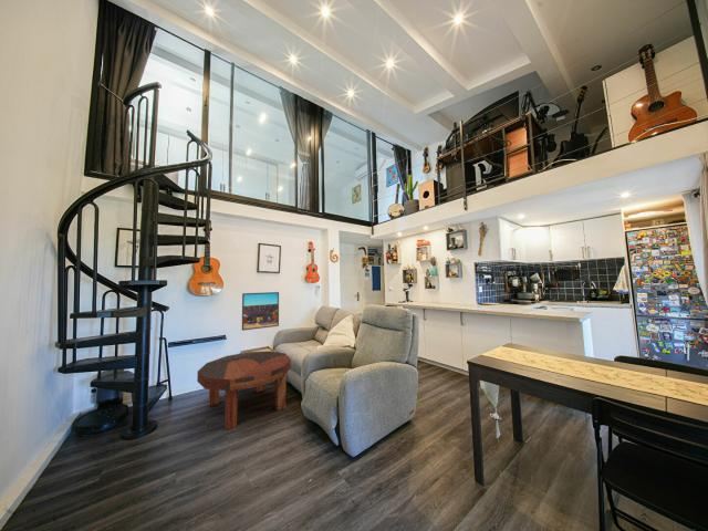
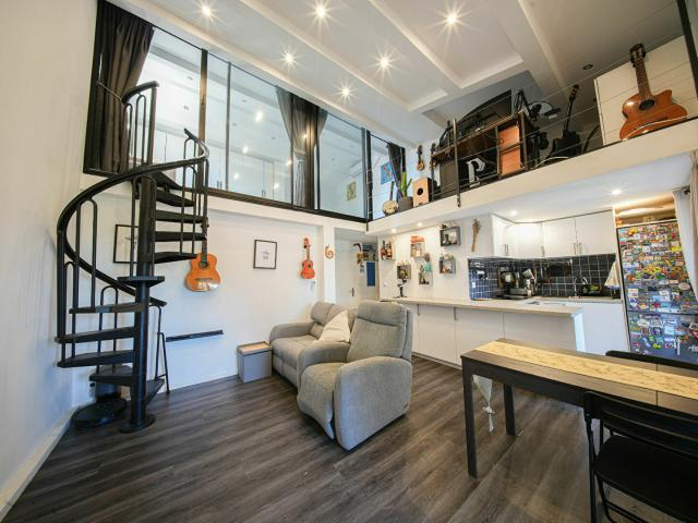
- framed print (261, 310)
- coffee table (247, 384)
